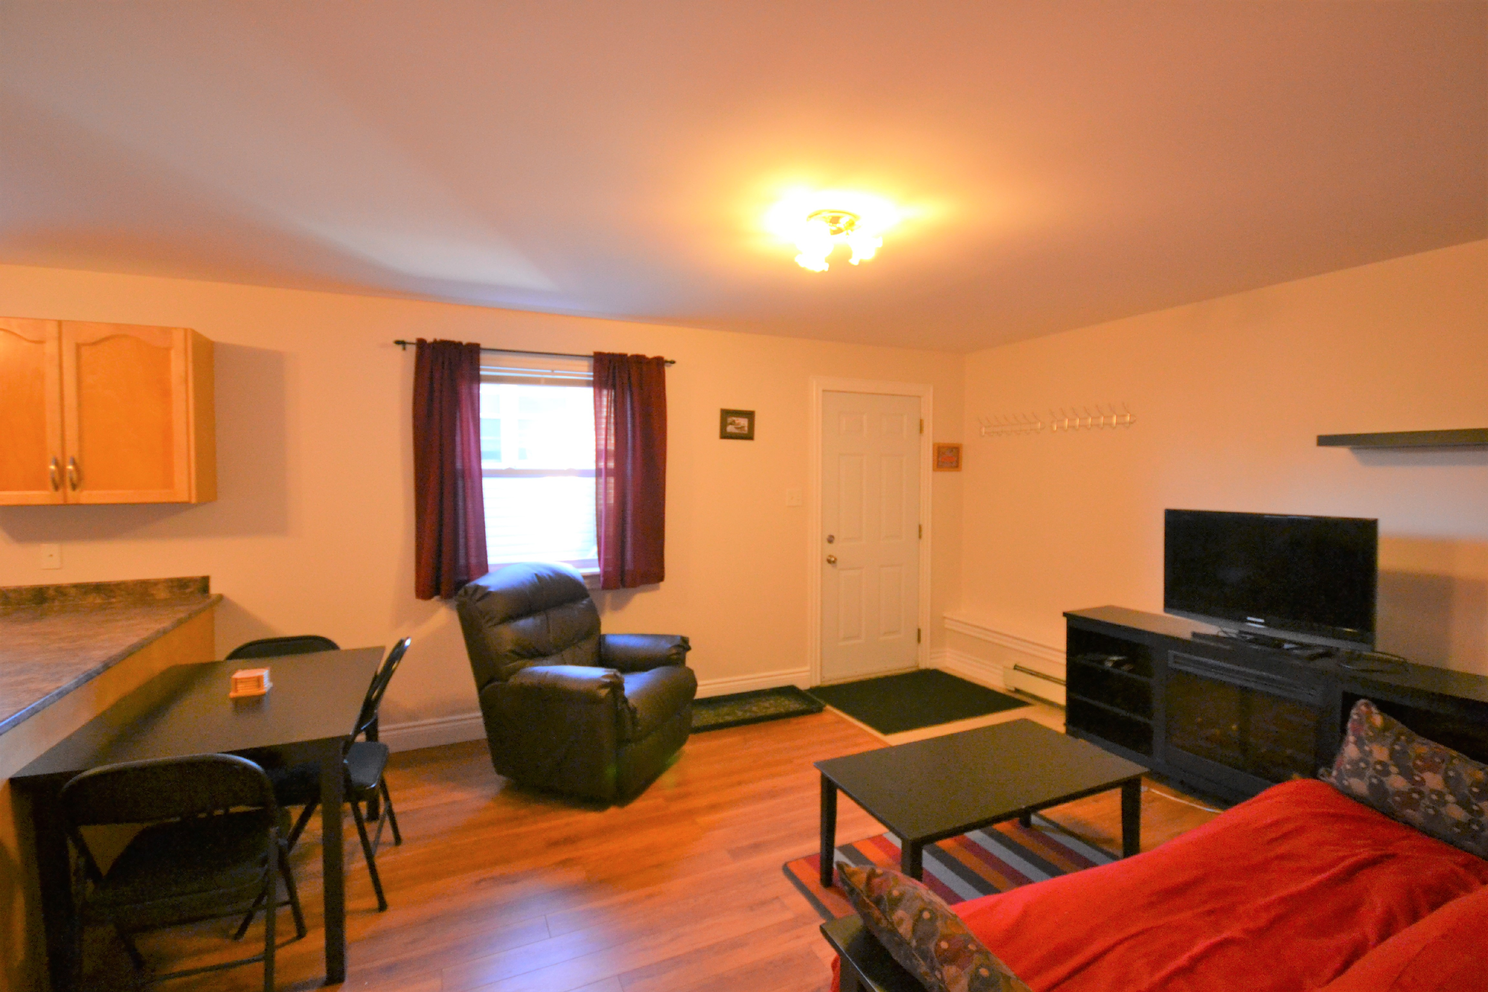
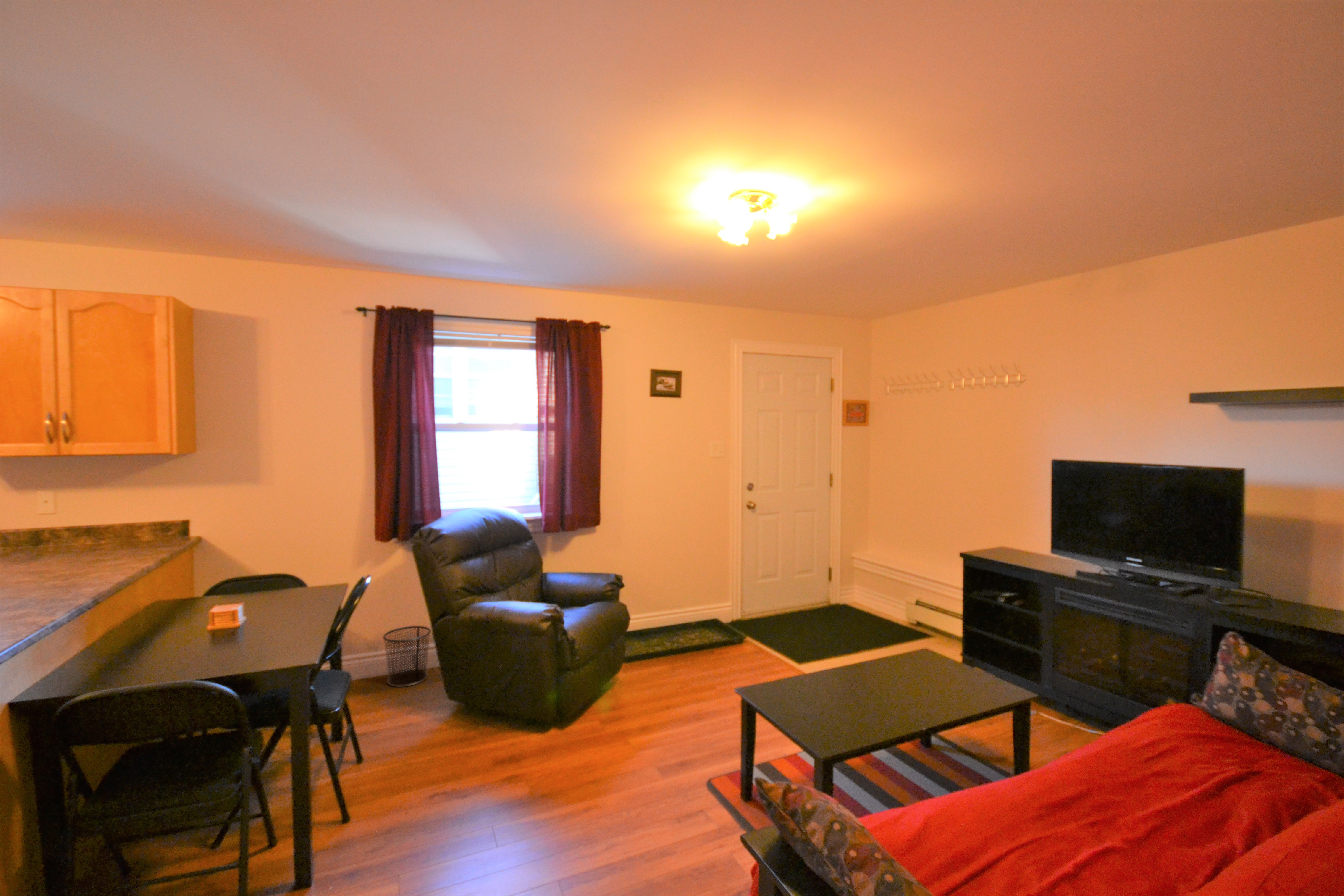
+ waste bin (408, 656)
